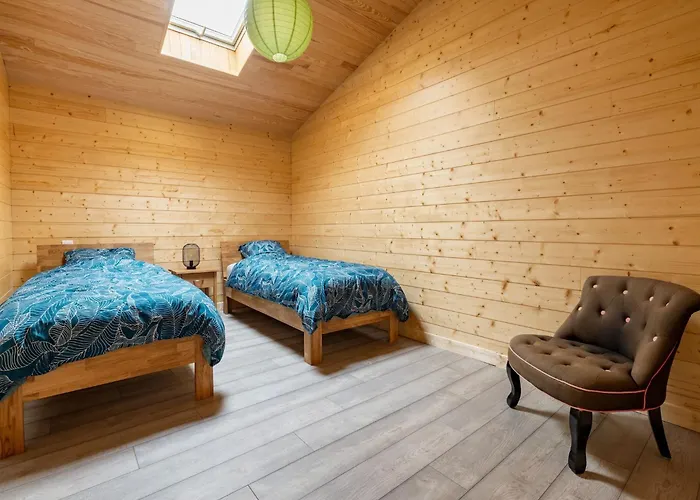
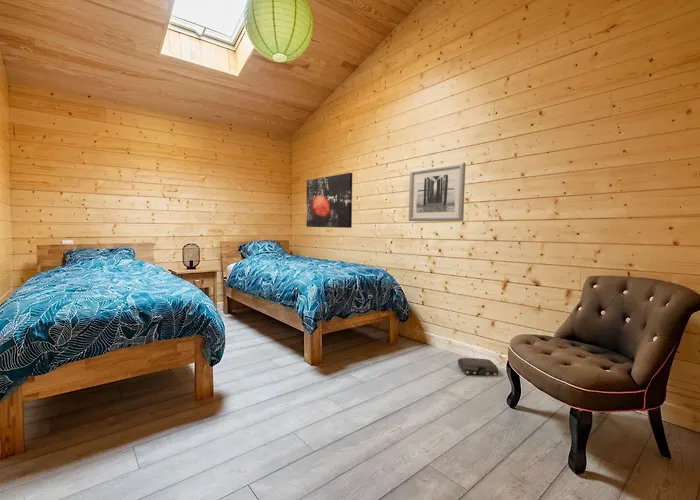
+ bag (477, 365)
+ wall art (327, 202)
+ wall art (434, 194)
